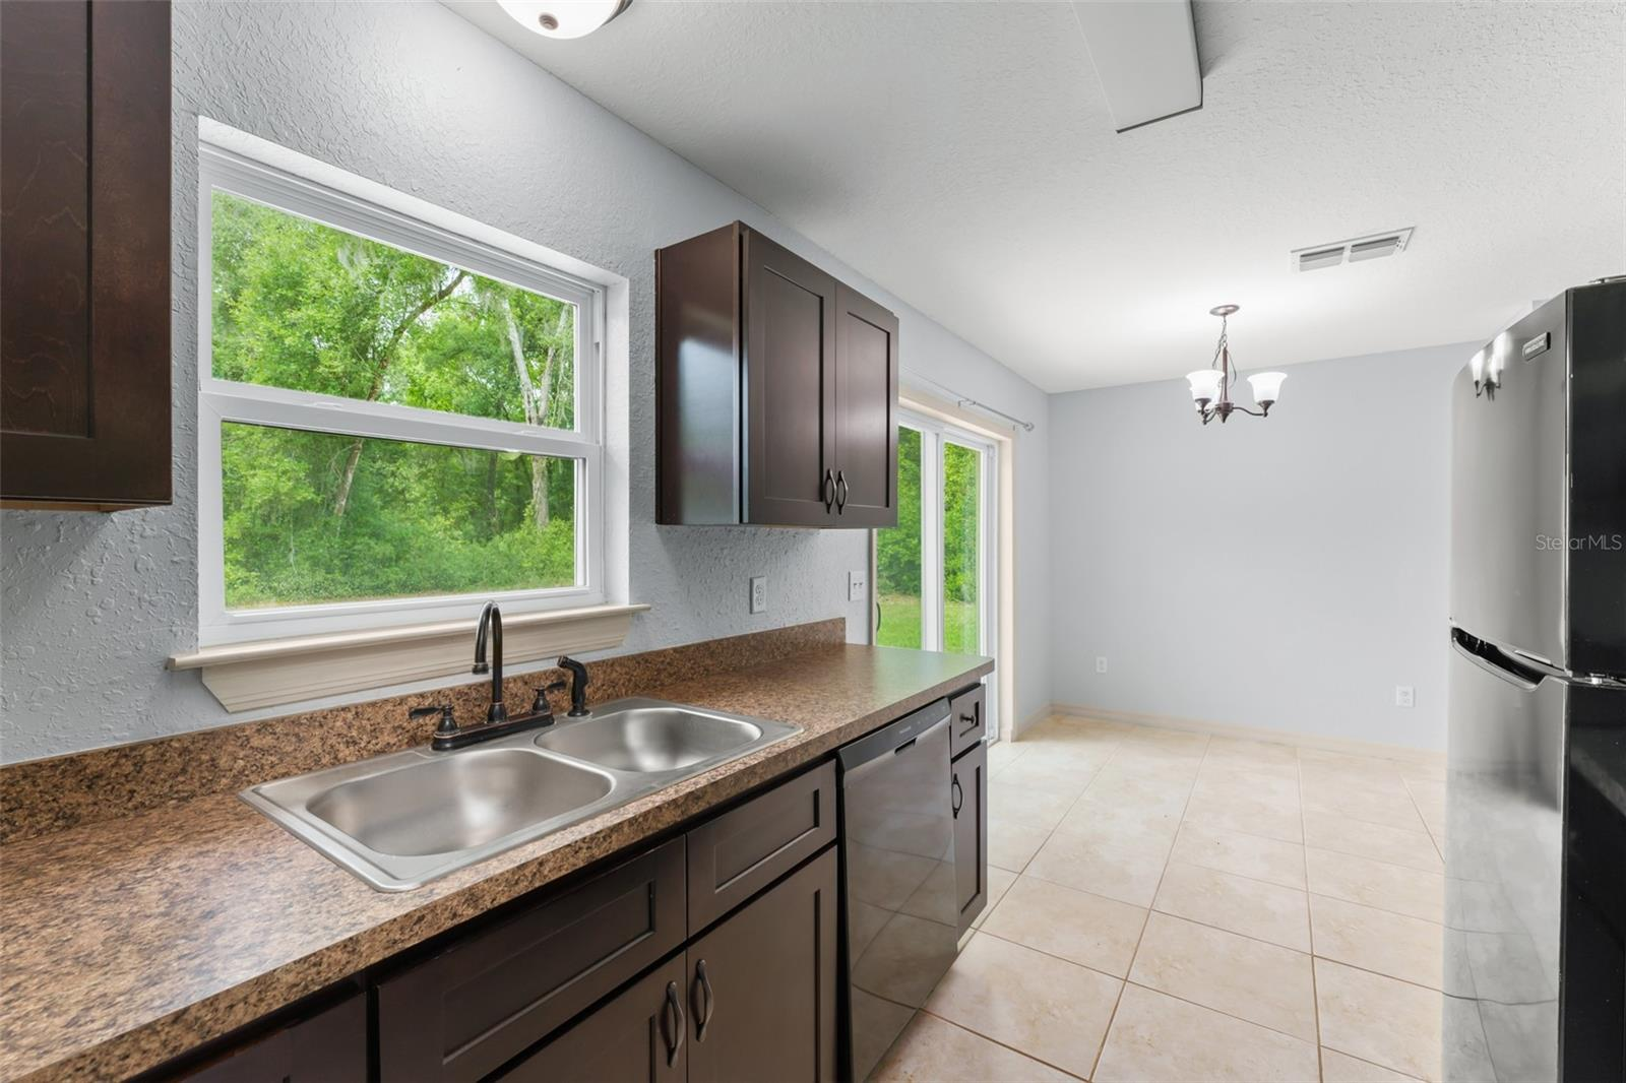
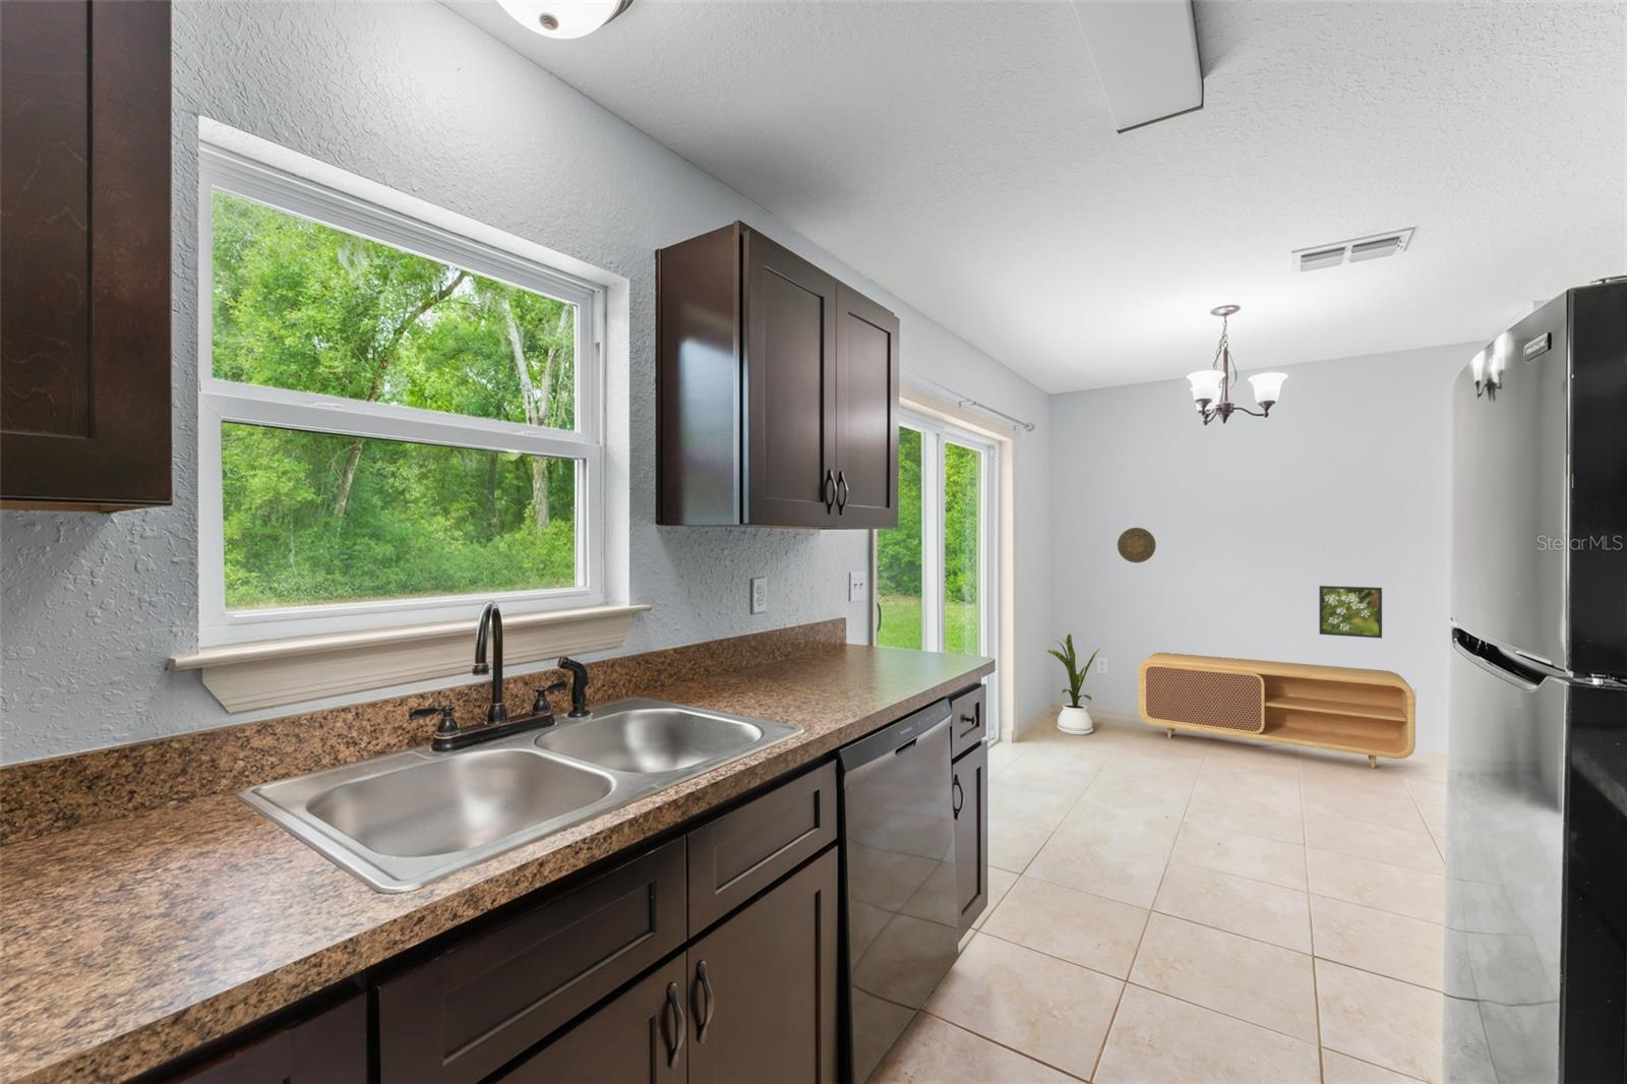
+ house plant (1073, 680)
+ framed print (1350, 611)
+ decorative plate (1136, 546)
+ tv stand (1264, 705)
